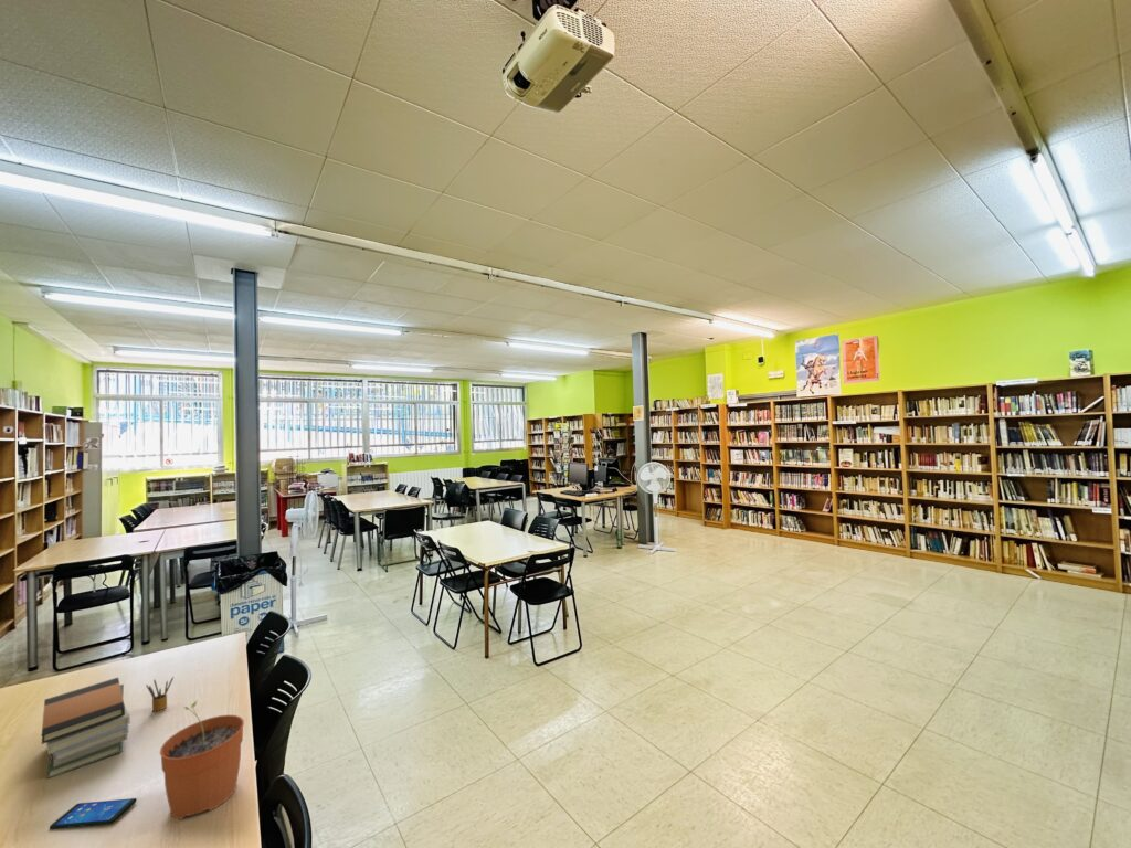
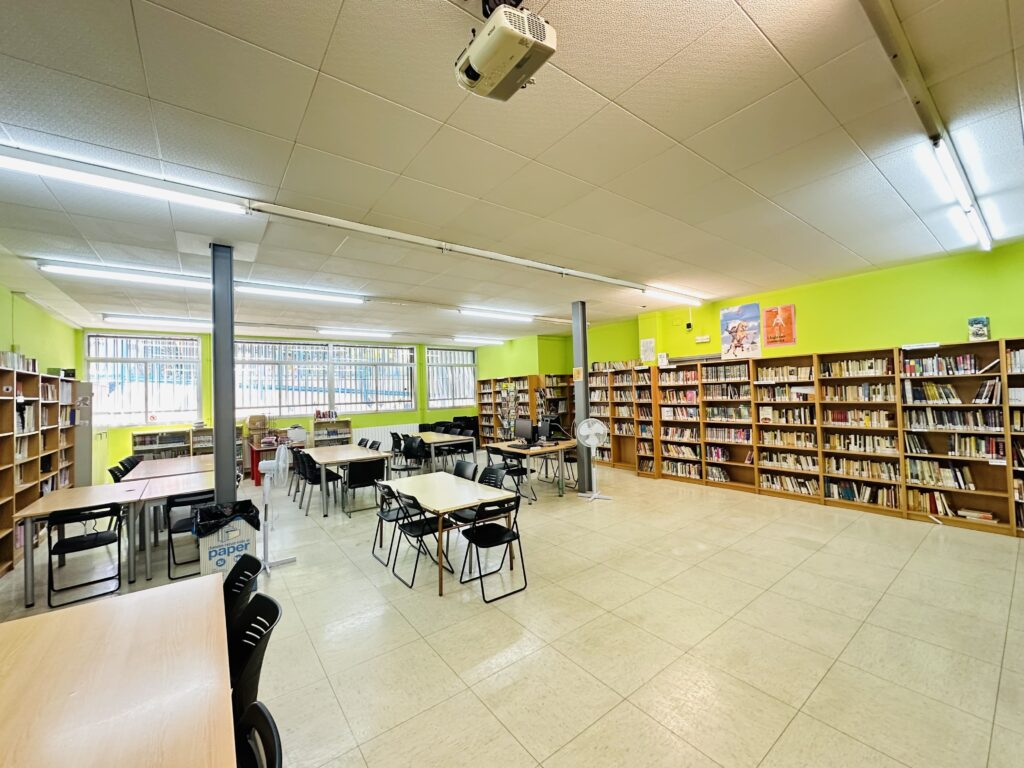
- smartphone (94, 813)
- pencil box (160, 693)
- book stack (86, 724)
- plant pot (203, 750)
